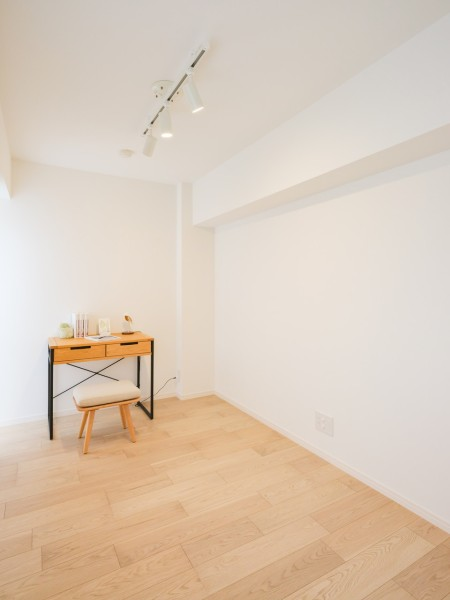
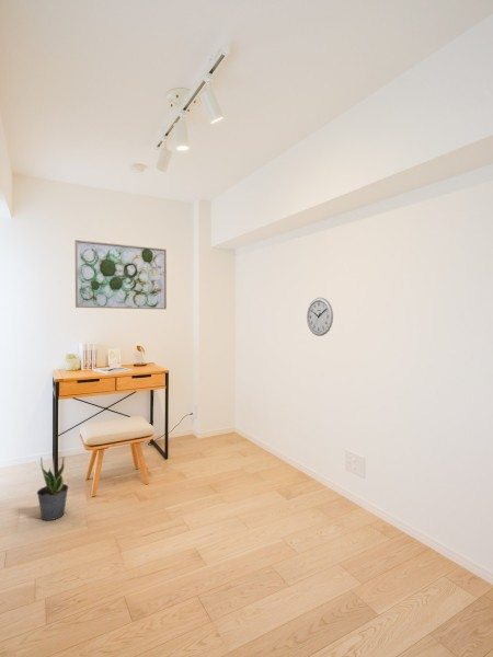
+ wall clock (318, 316)
+ potted plant (53, 484)
+ wall art (123, 276)
